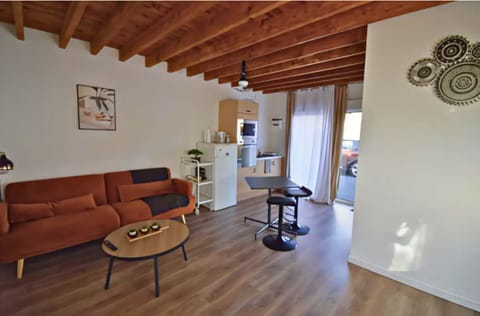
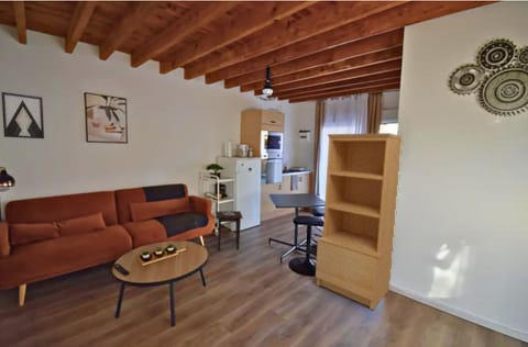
+ bookcase (358, 213)
+ side table (235, 230)
+ wall art (23, 116)
